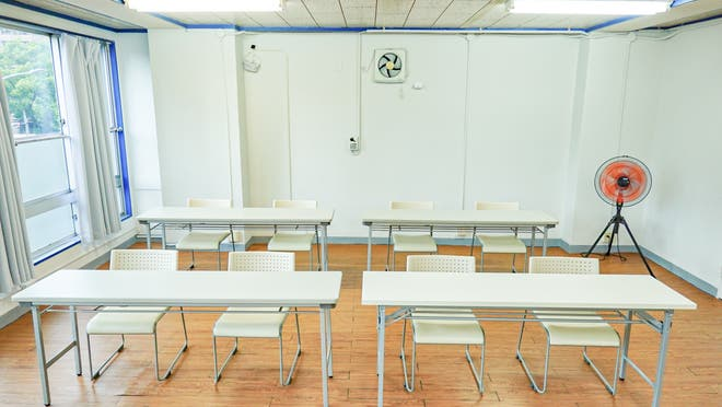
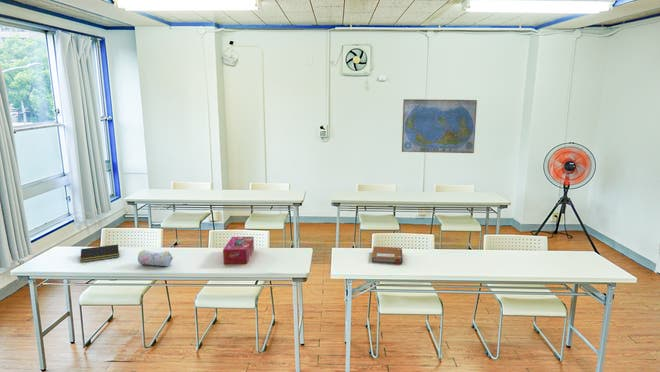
+ world map (439, 126)
+ pencil case (154, 258)
+ notepad (100, 253)
+ tissue box (239, 249)
+ notebook (387, 255)
